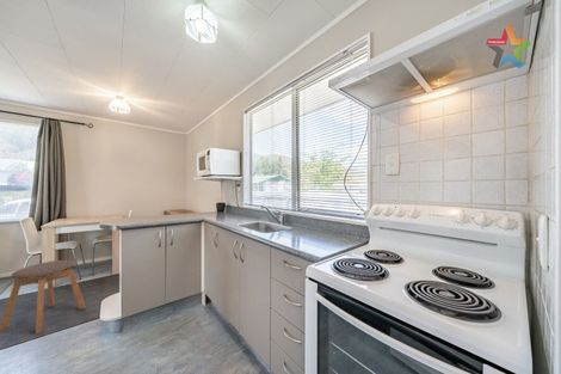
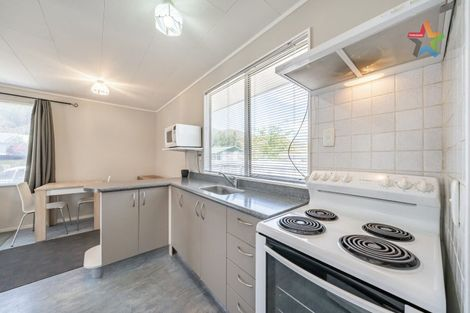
- stool (43, 292)
